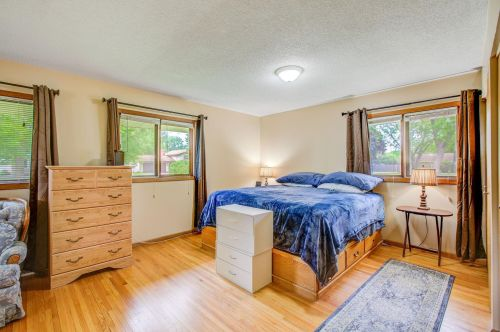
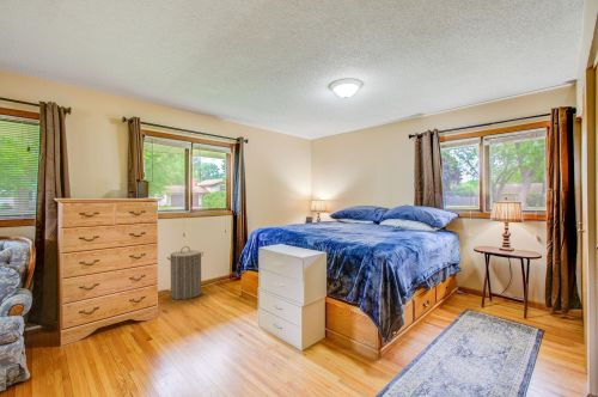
+ laundry hamper (185, 270)
